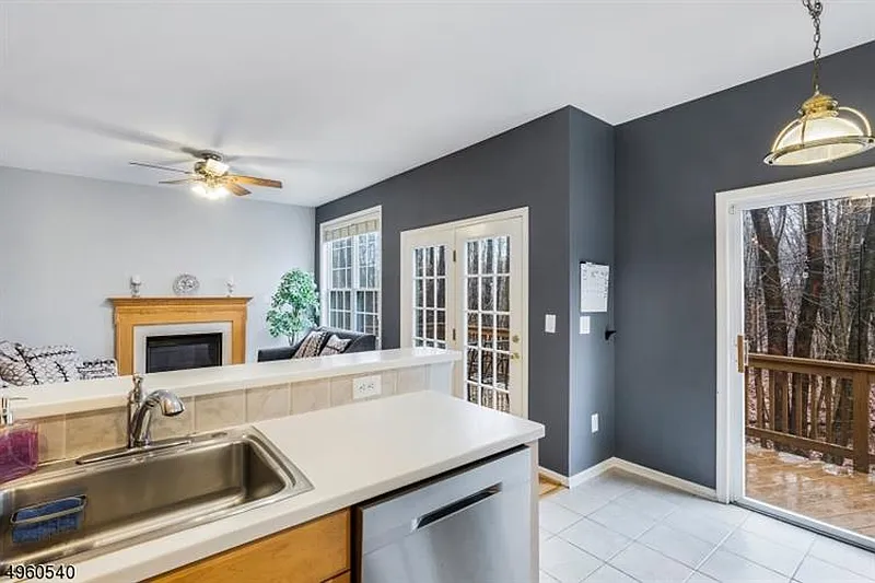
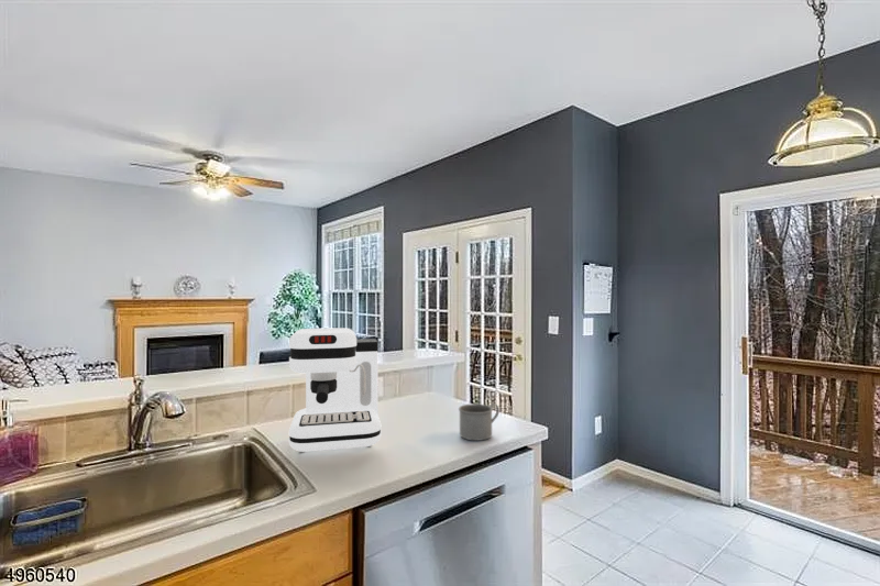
+ mug (477, 420)
+ coffee maker (336, 385)
